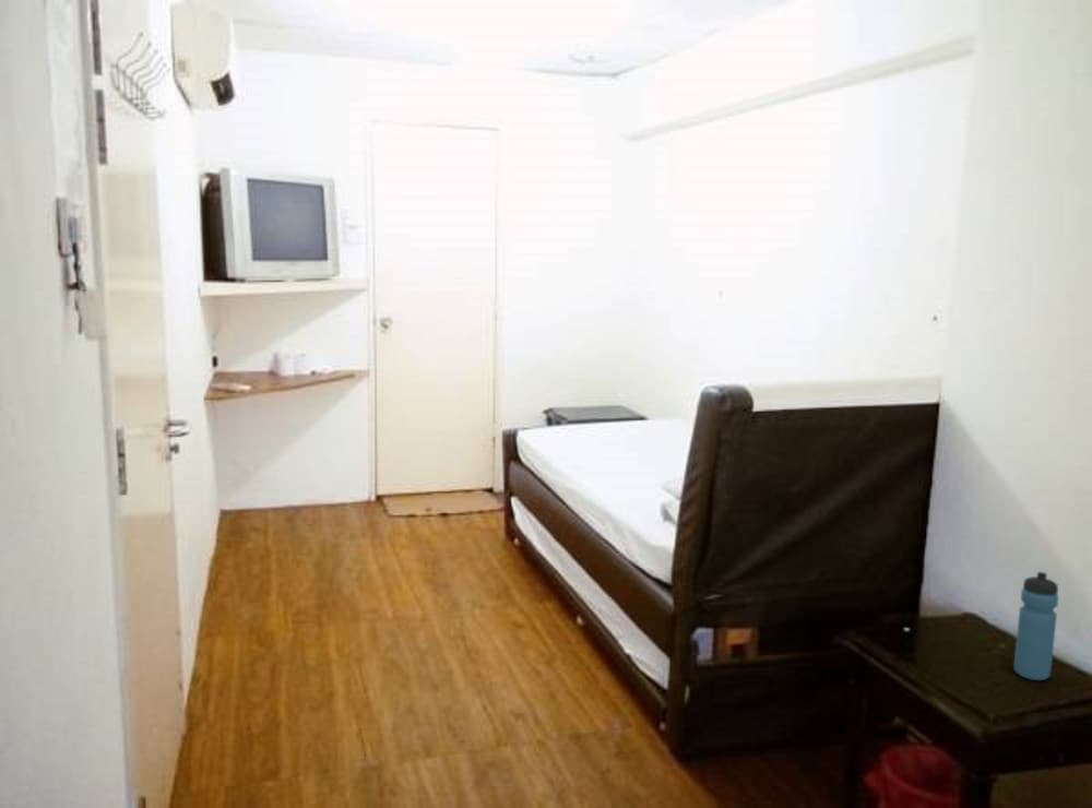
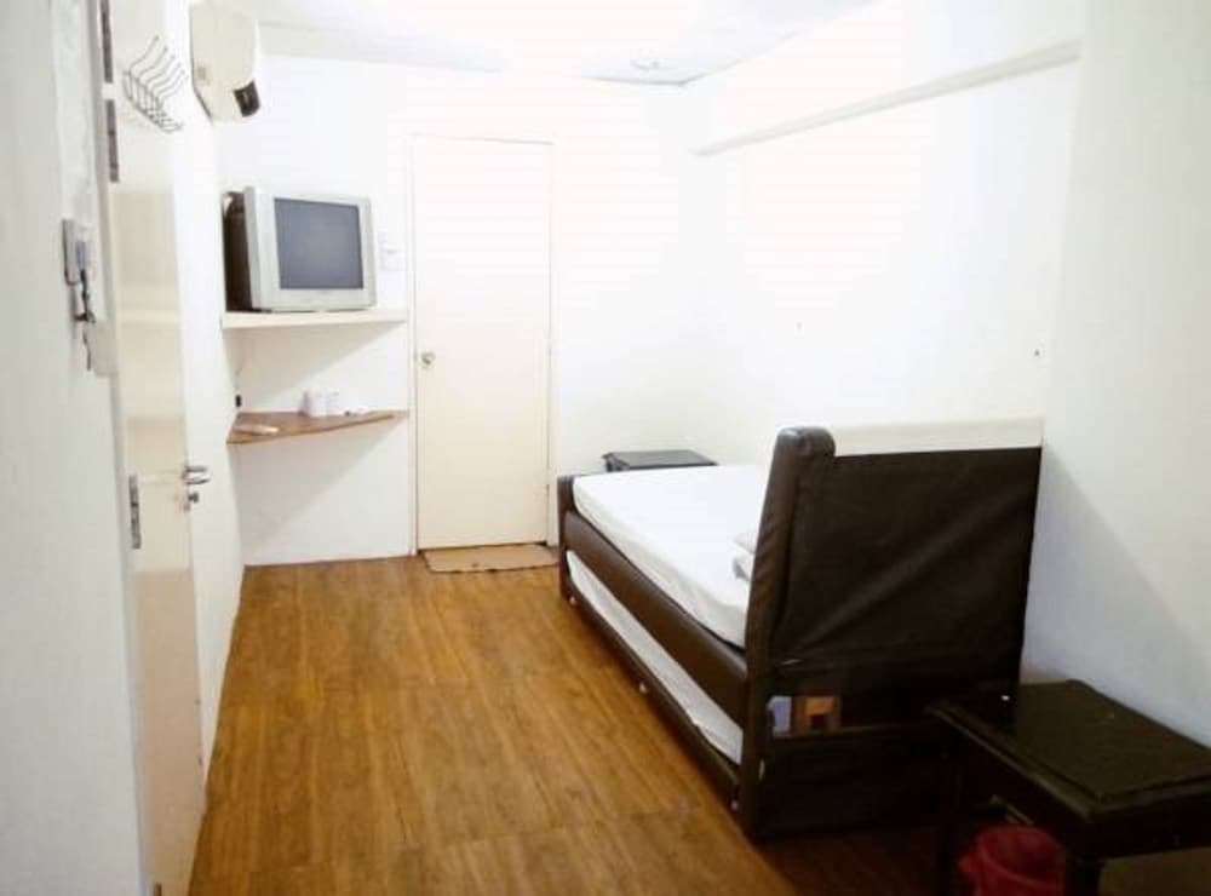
- water bottle (1036, 623)
